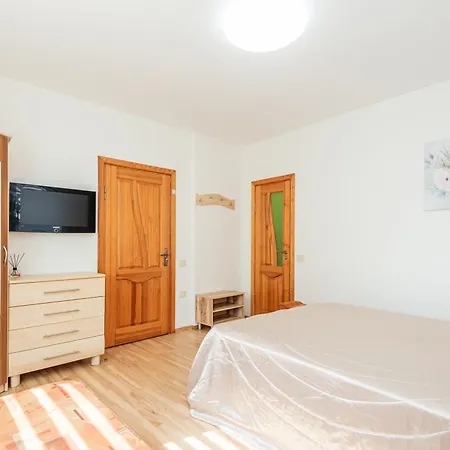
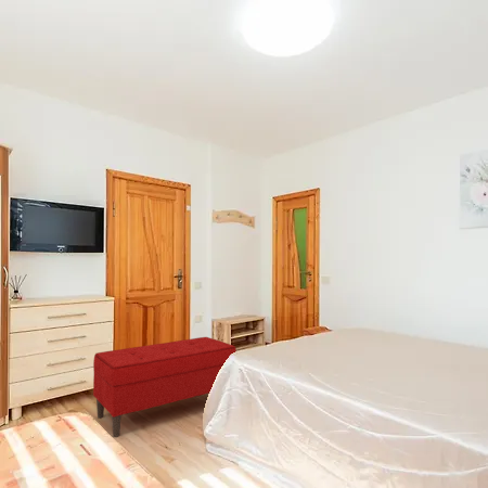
+ bench (167, 380)
